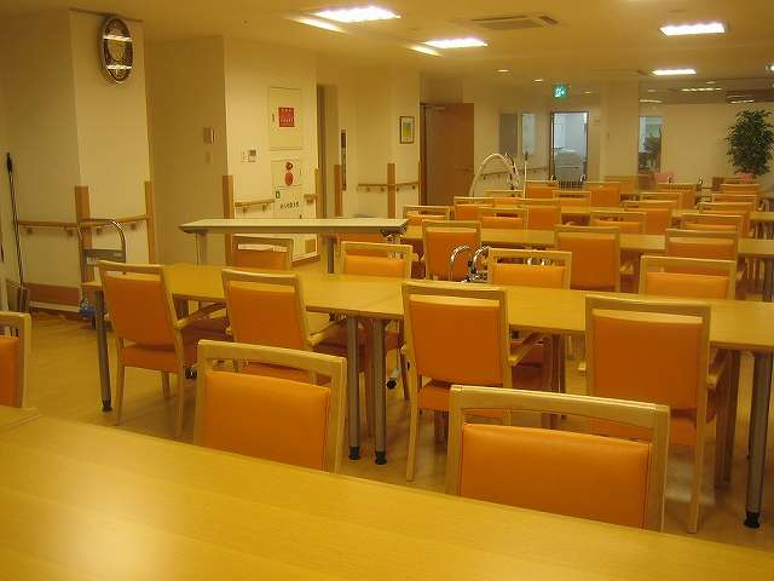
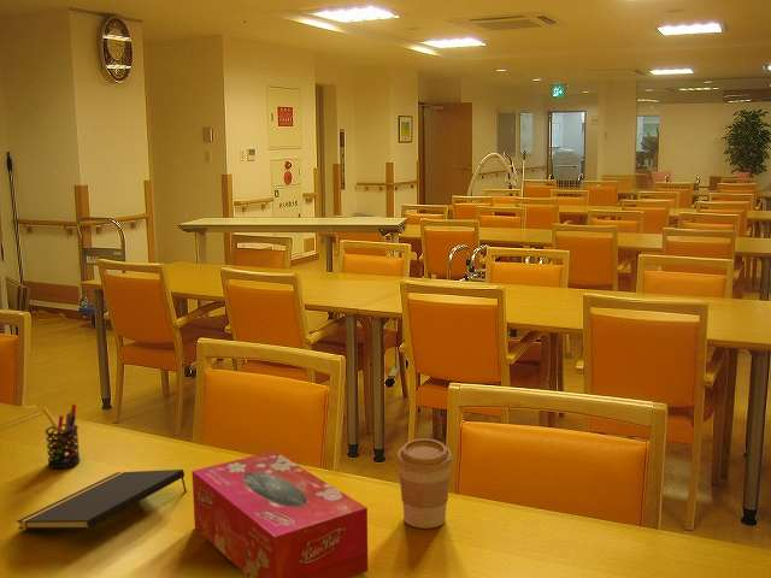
+ pen holder (65, 432)
+ coffee cup (424, 482)
+ tissue box (275, 518)
+ notepad (104, 497)
